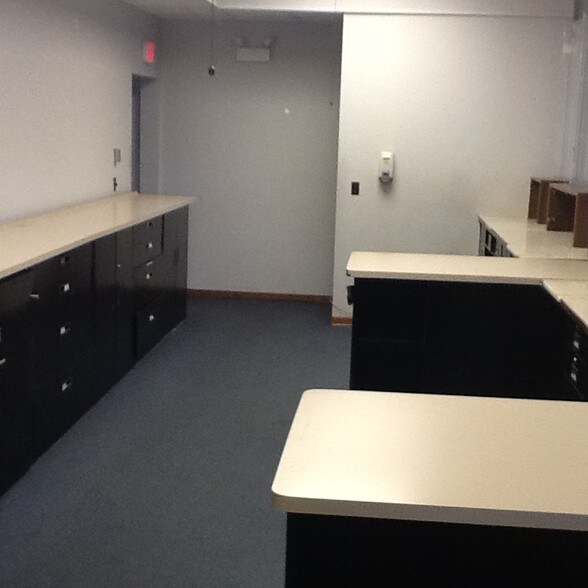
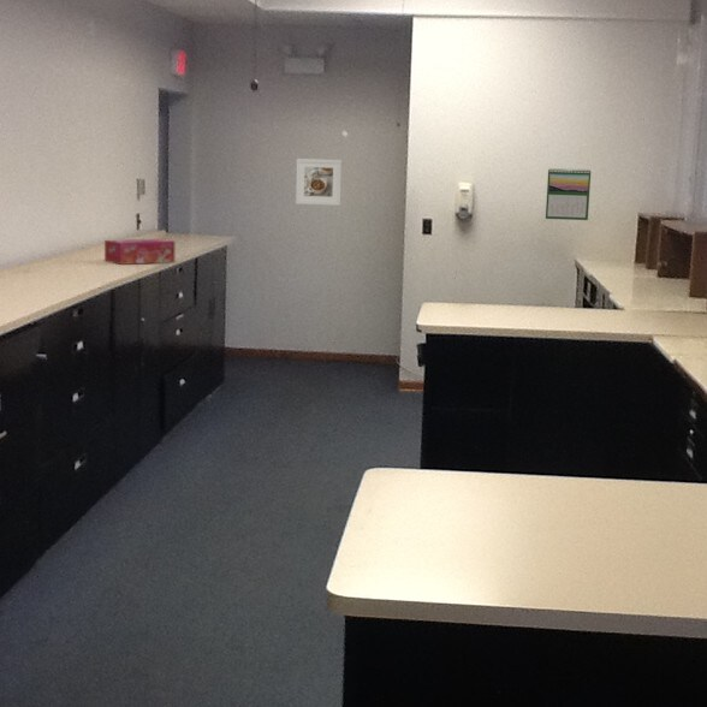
+ calendar (568, 194)
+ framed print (319, 182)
+ tissue box (139, 250)
